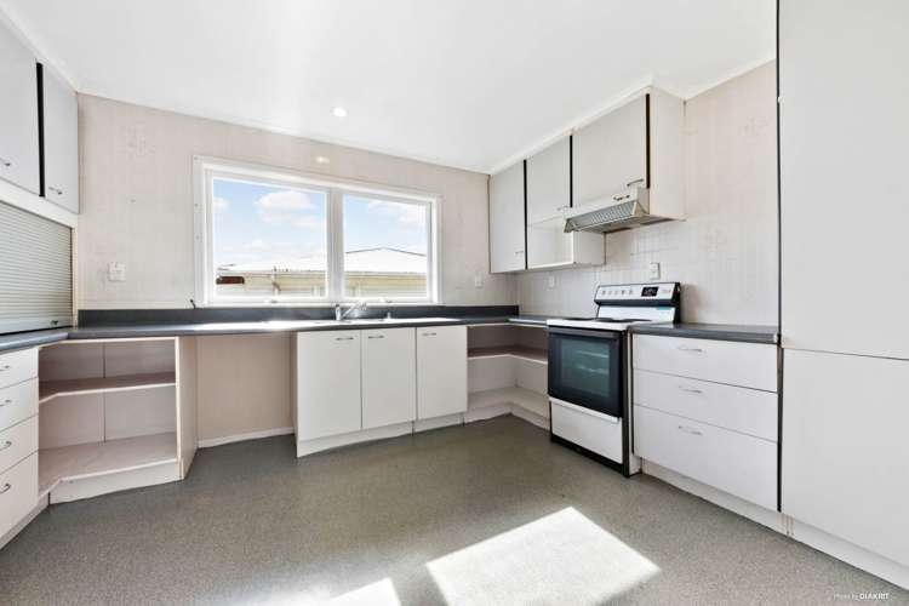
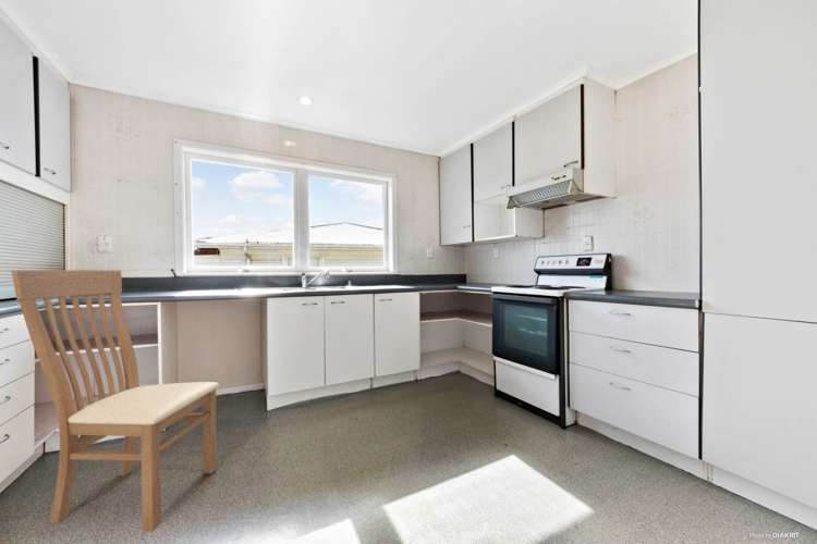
+ chair (131, 382)
